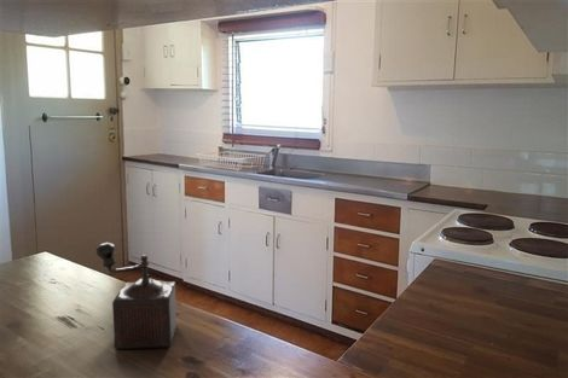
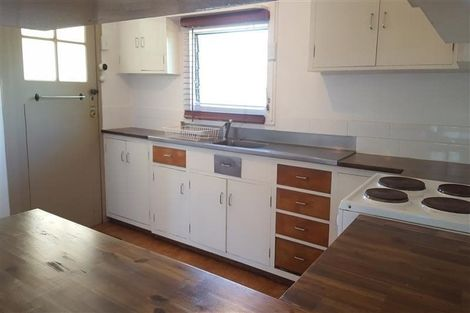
- pepper mill (133, 291)
